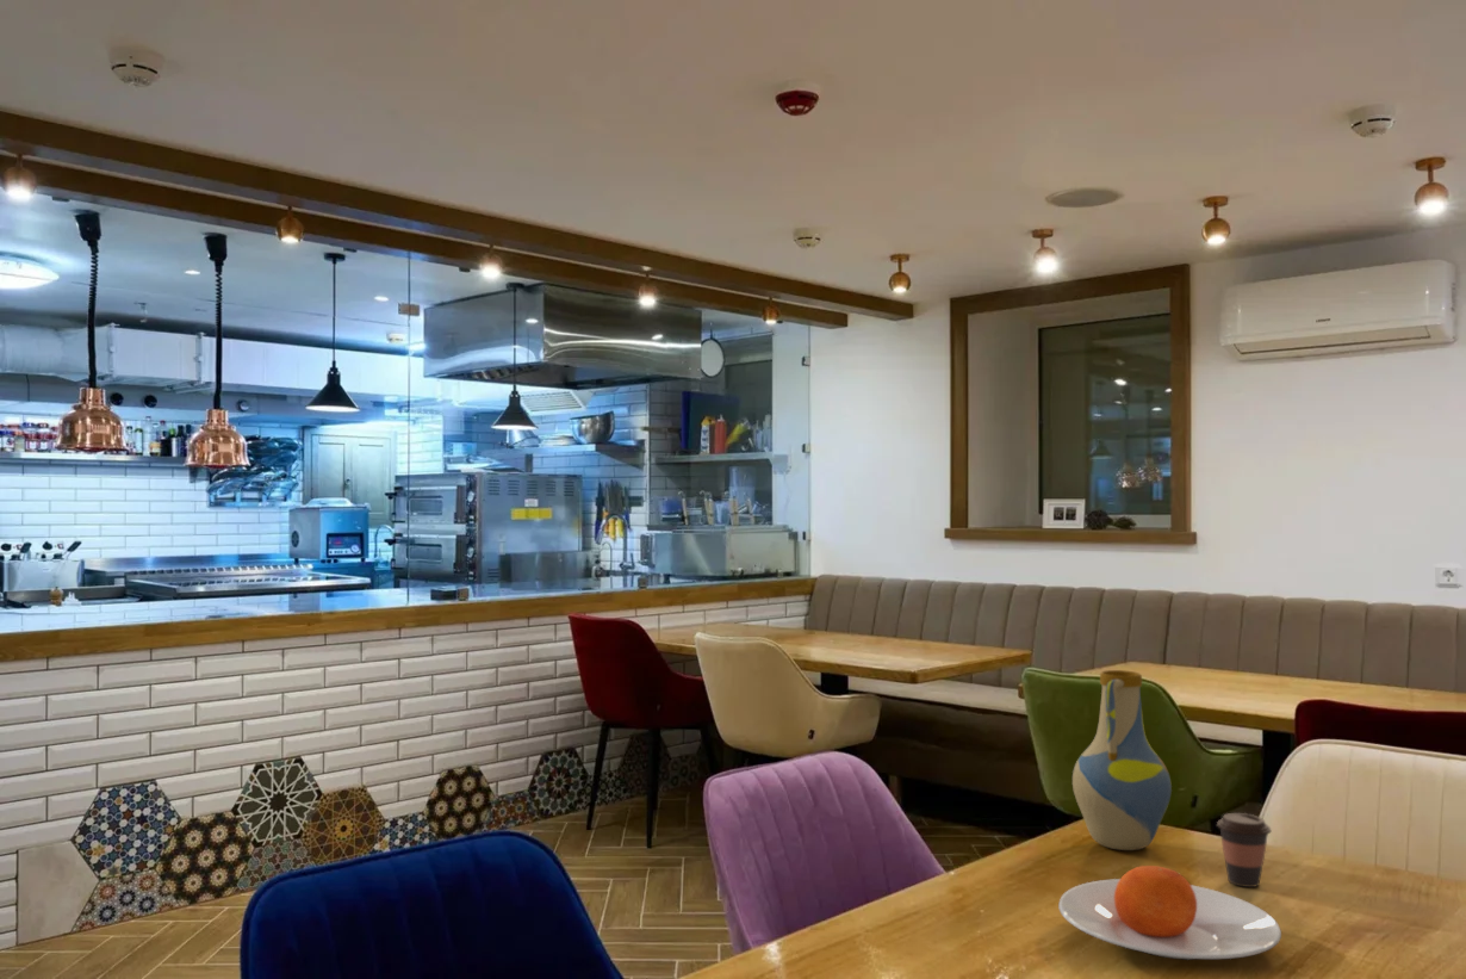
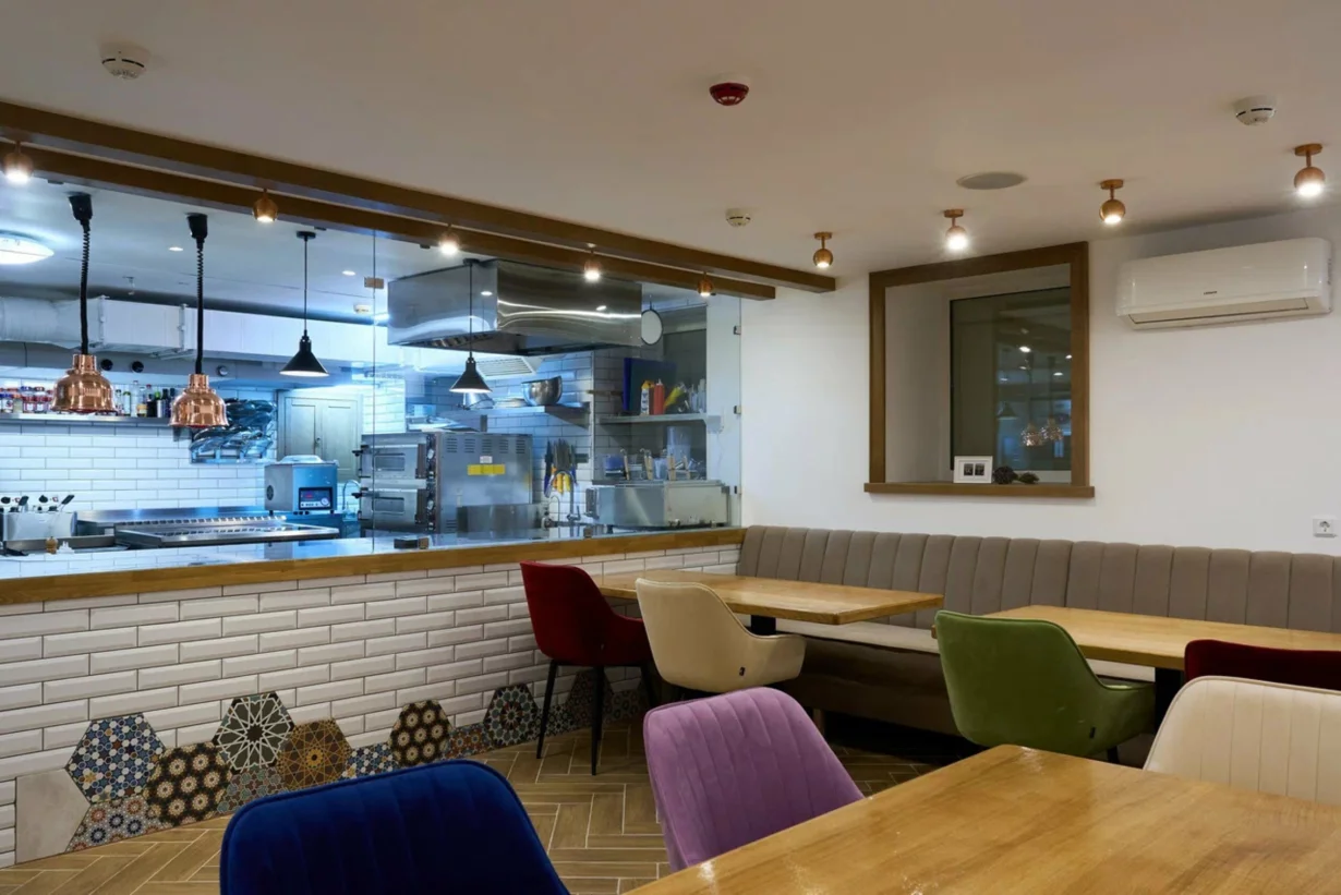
- vase (1120, 758)
- plate (1166, 906)
- coffee cup (1243, 850)
